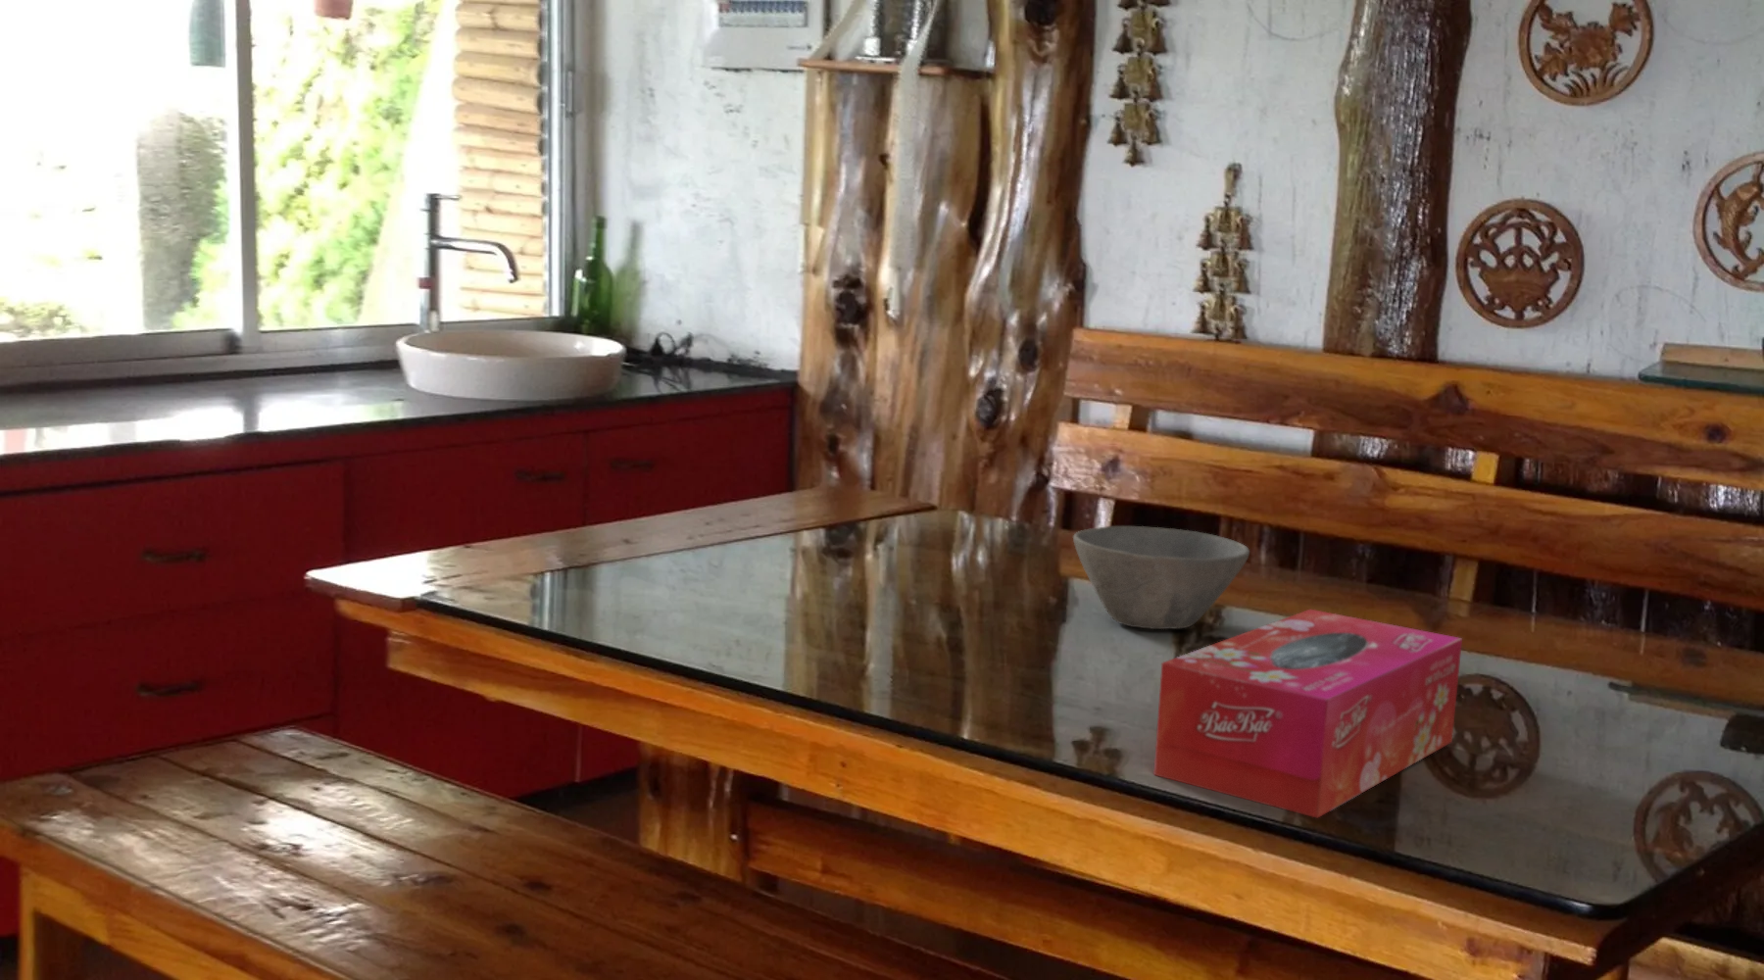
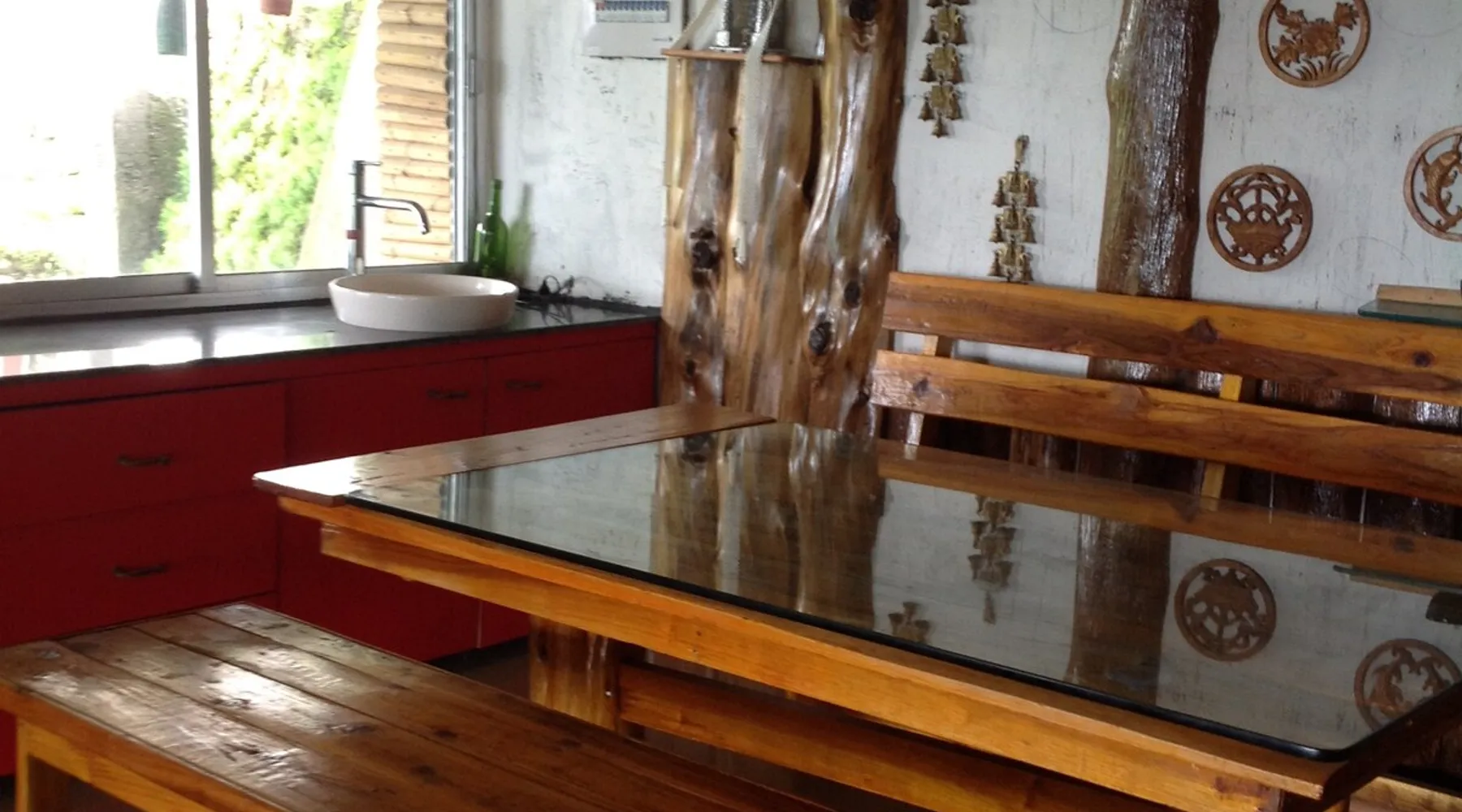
- bowl (1157, 581)
- tissue box (1313, 704)
